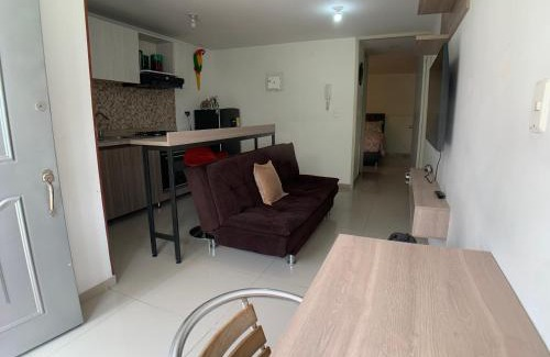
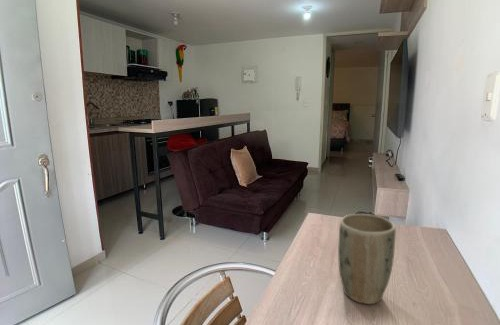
+ plant pot (364, 258)
